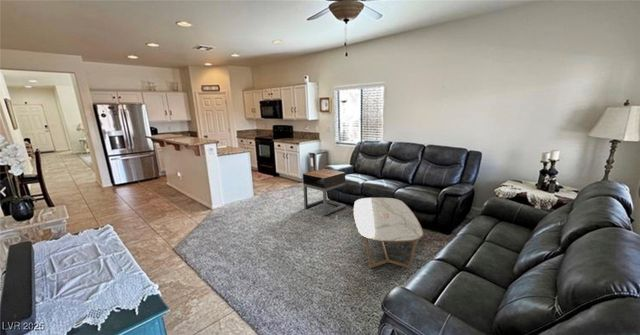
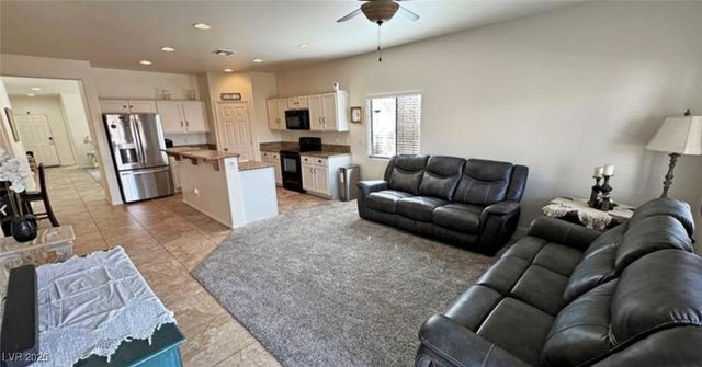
- coffee table (383, 230)
- nightstand (324, 190)
